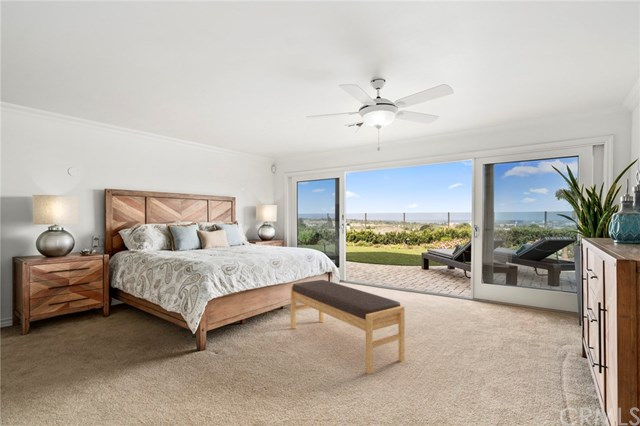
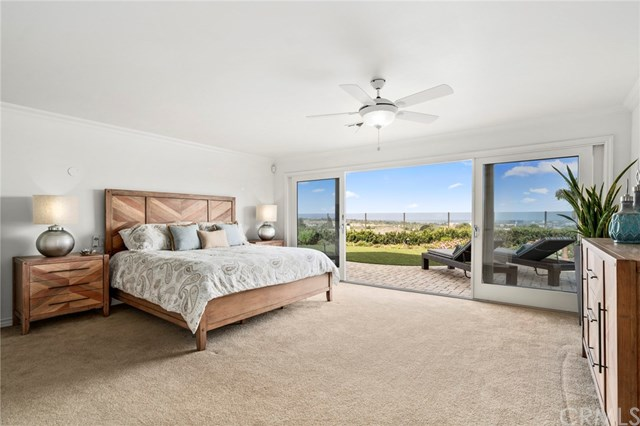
- bench (340, 316)
